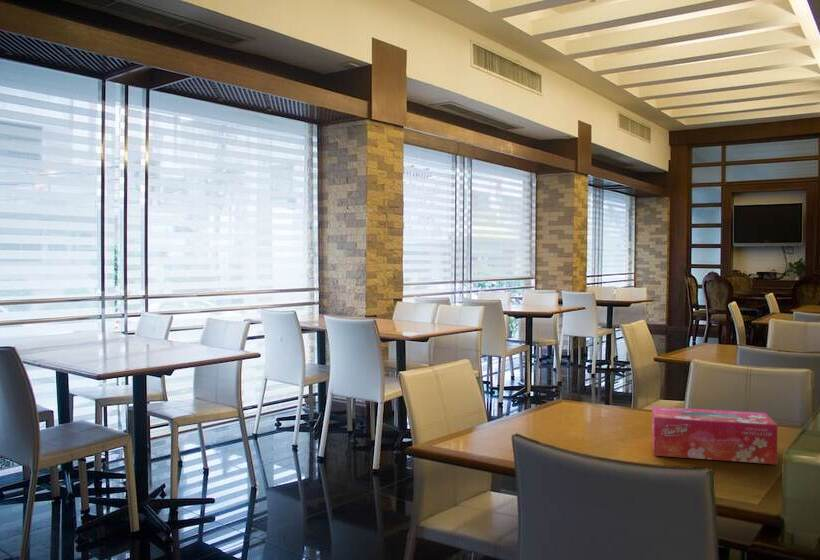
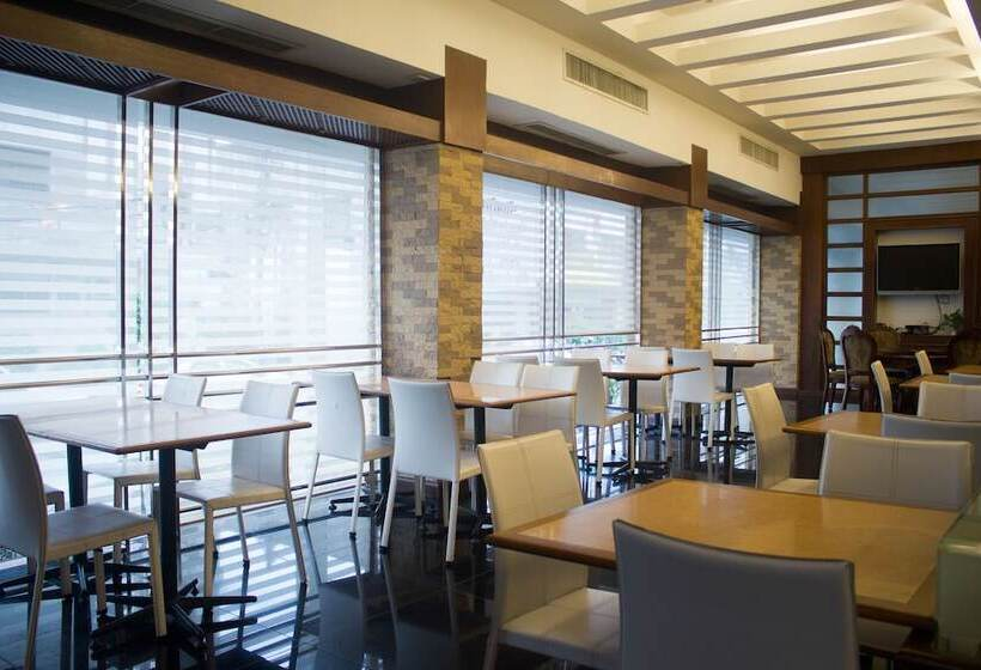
- tissue box (710, 433)
